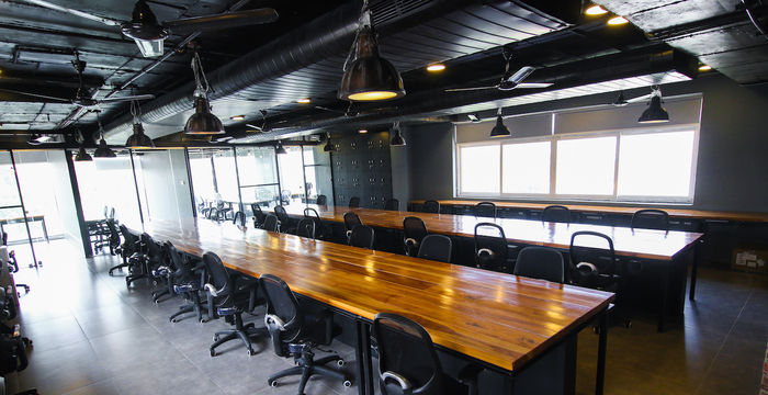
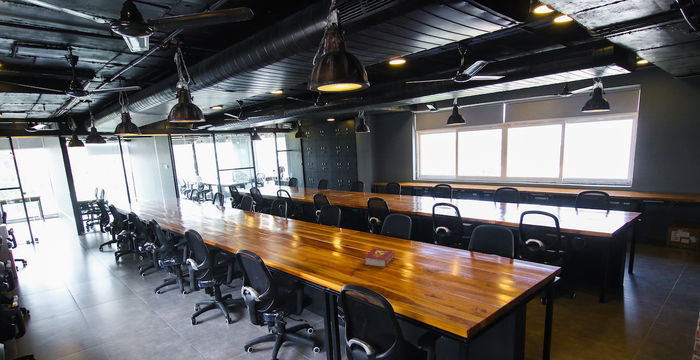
+ book (379, 257)
